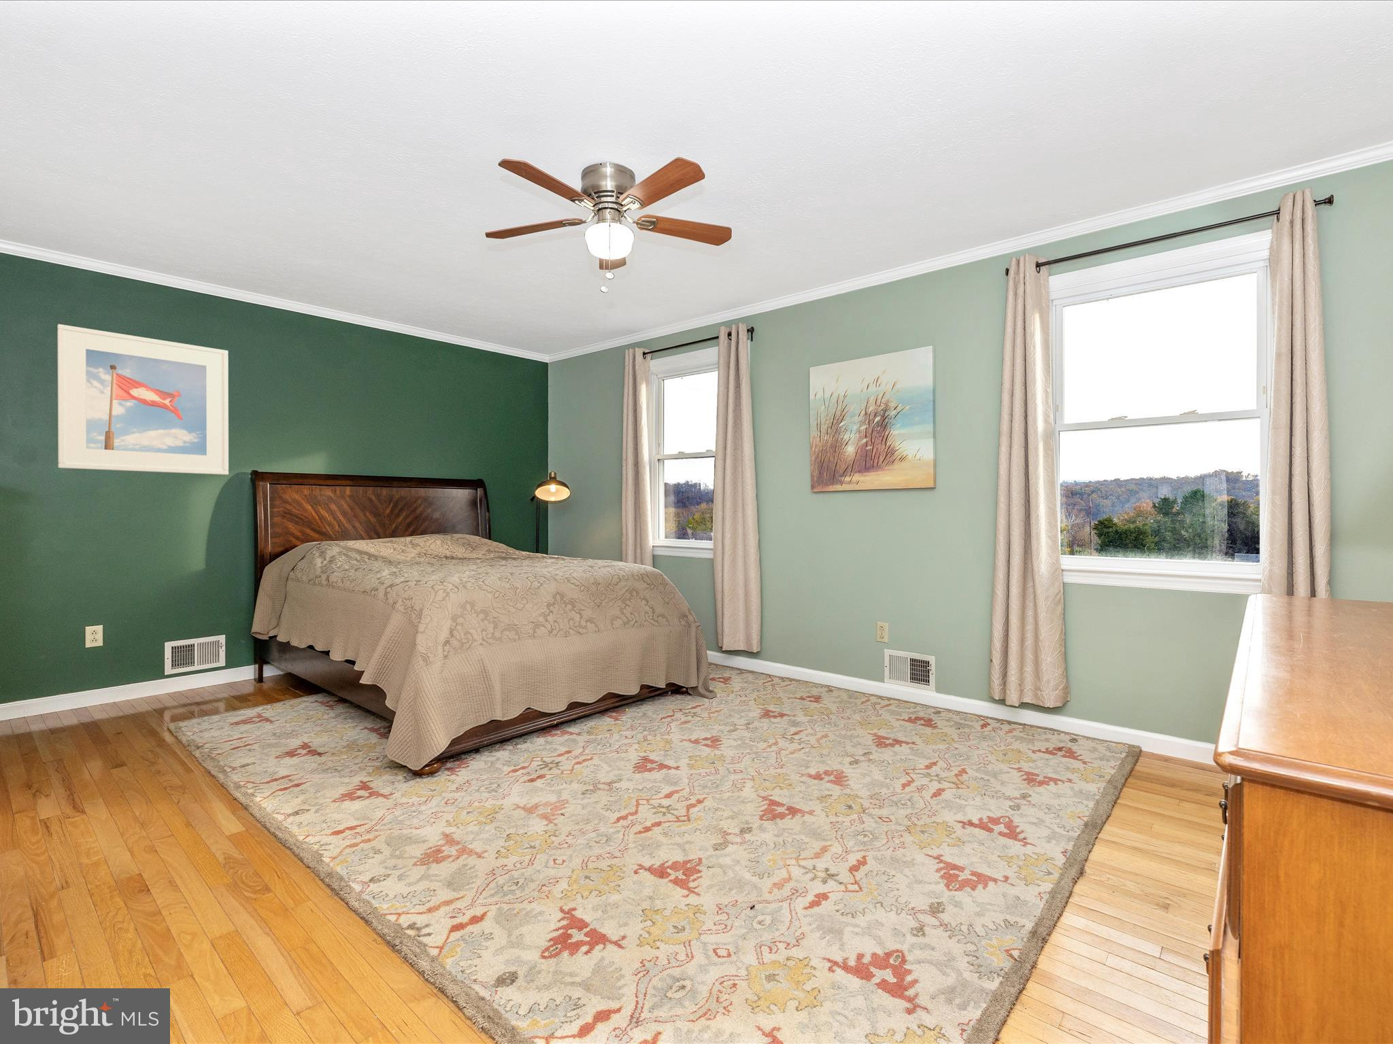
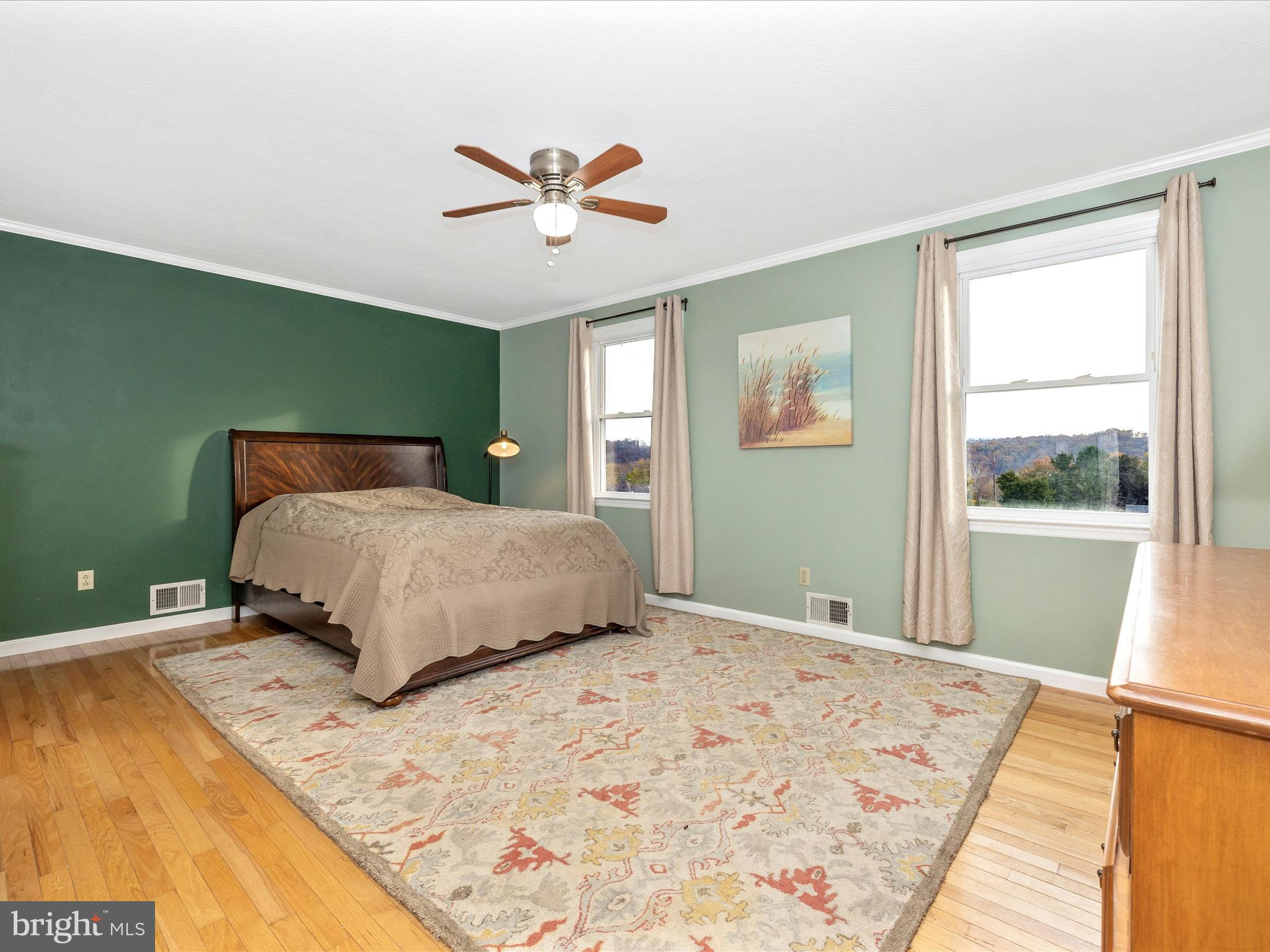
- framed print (149, 405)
